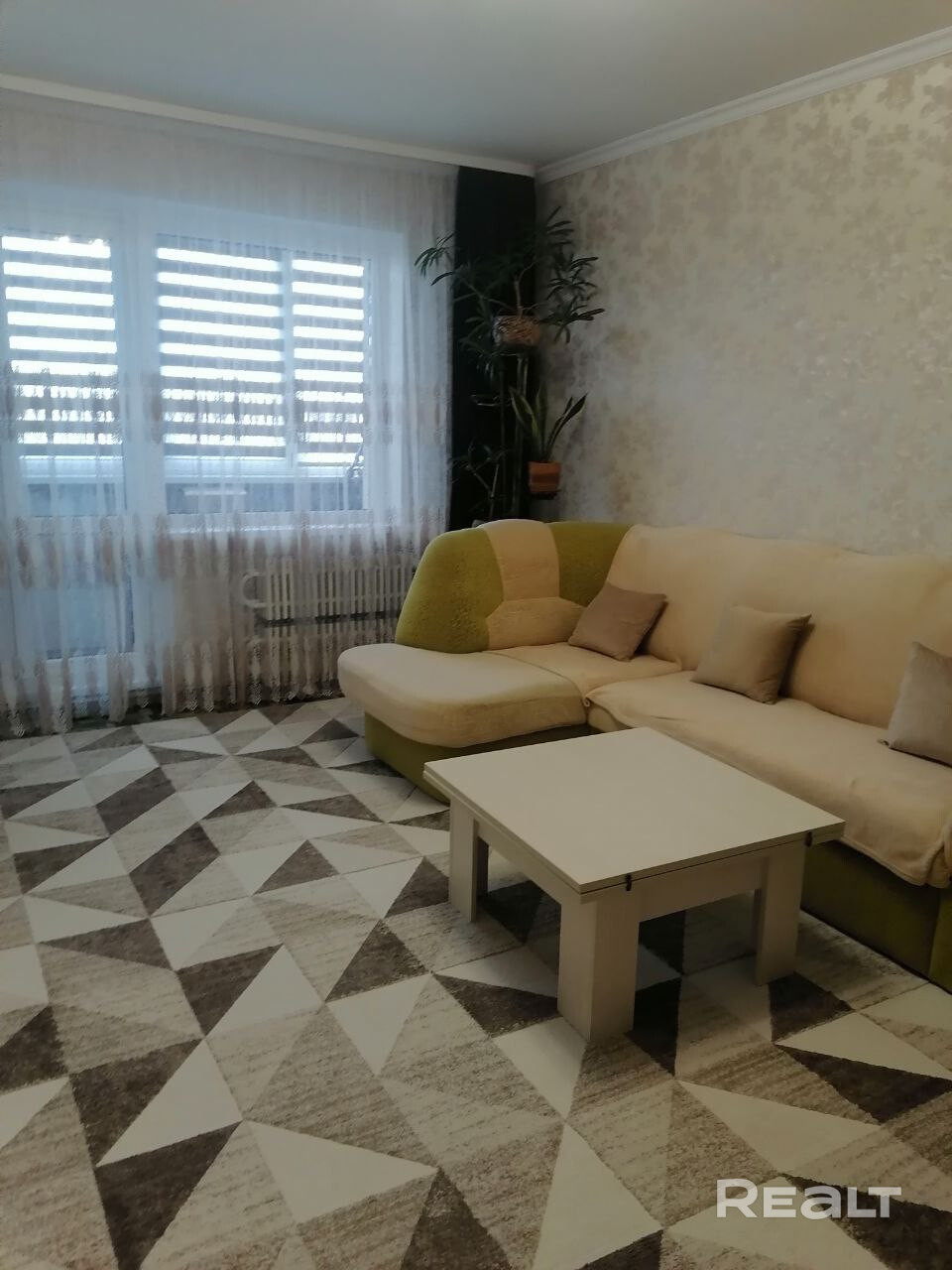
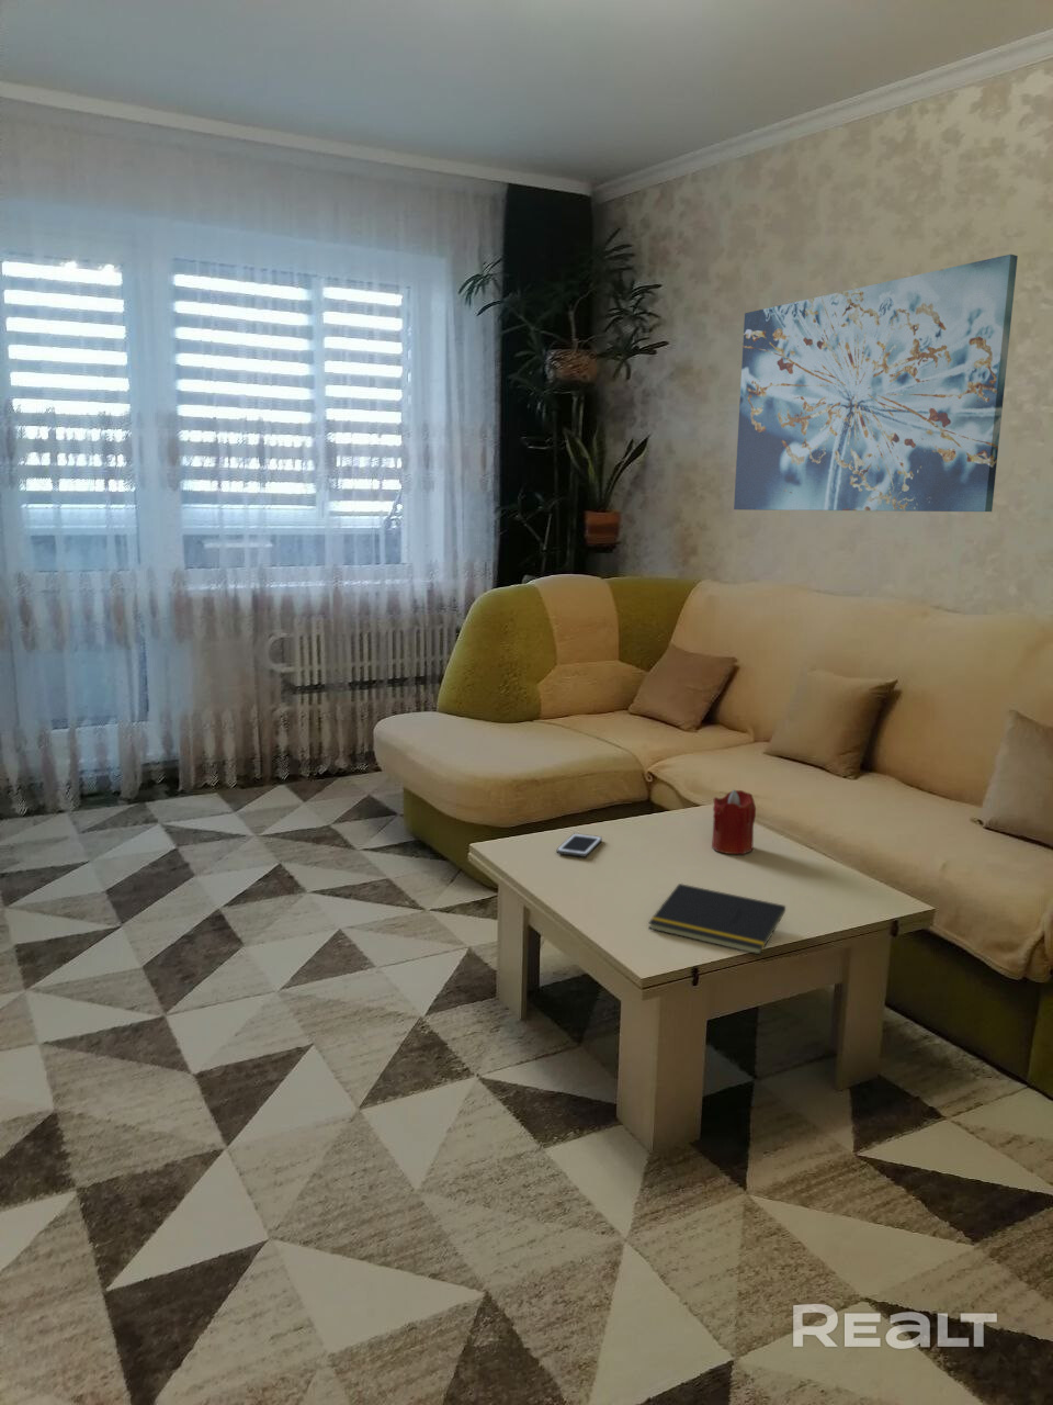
+ cell phone (580, 844)
+ notepad (718, 916)
+ candle (733, 819)
+ wall art (855, 400)
